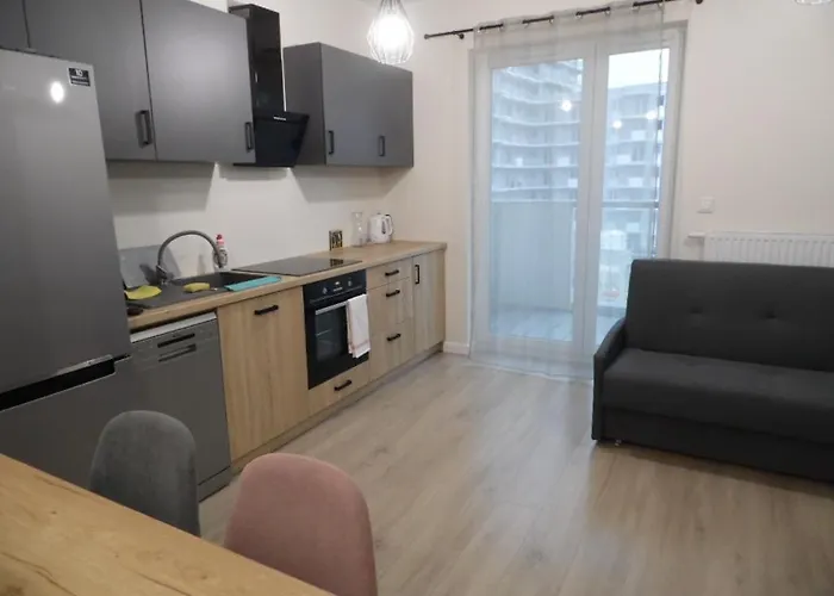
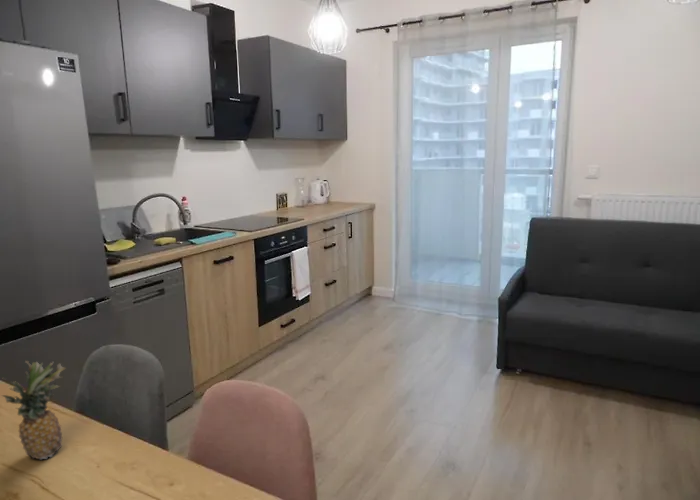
+ fruit (41, 410)
